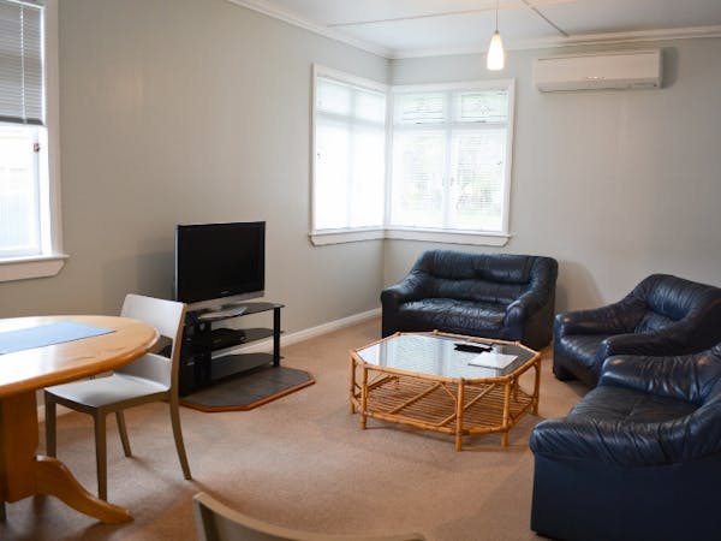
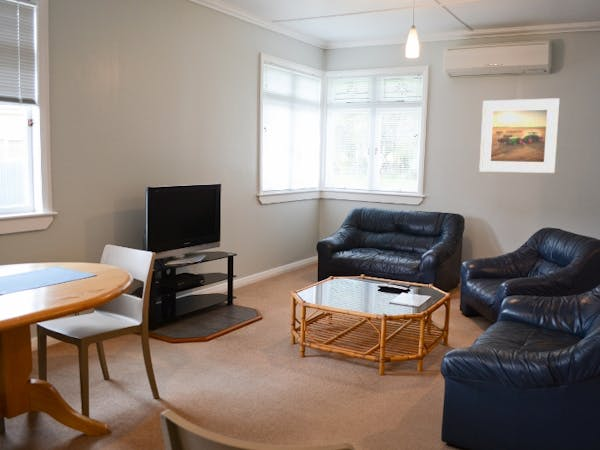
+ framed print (518, 136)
